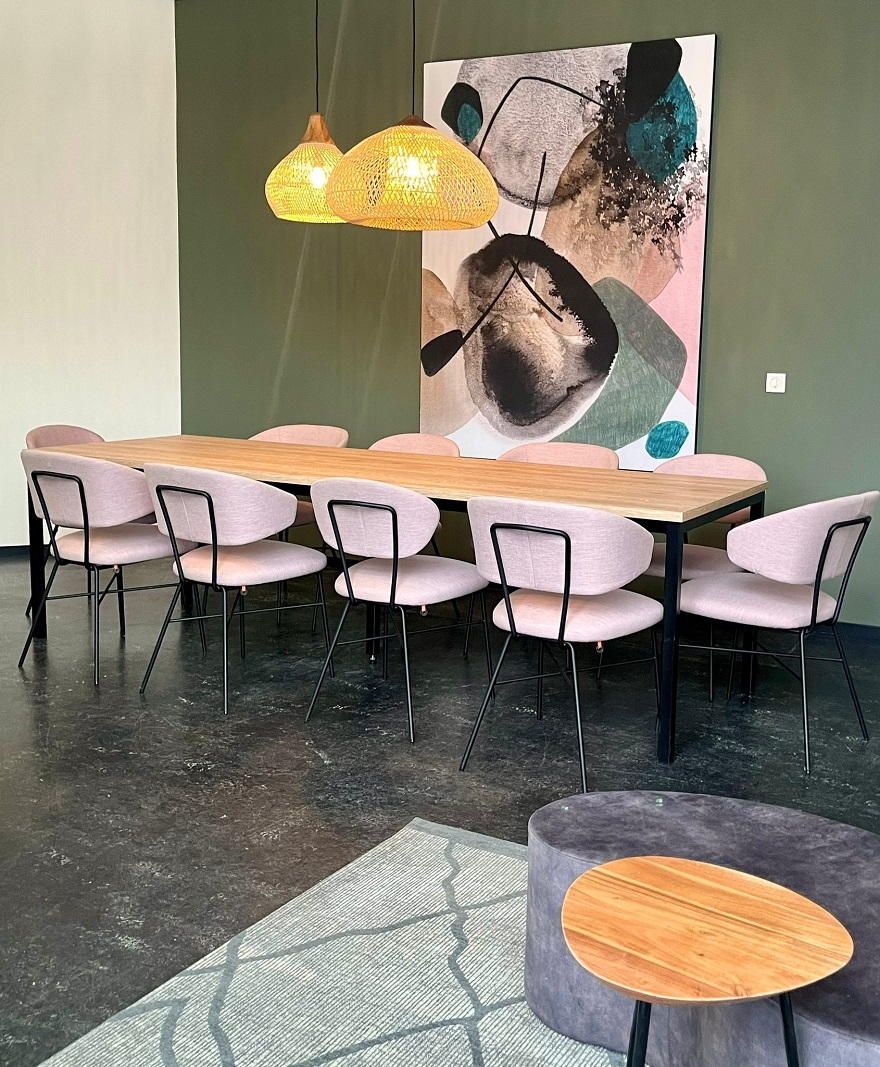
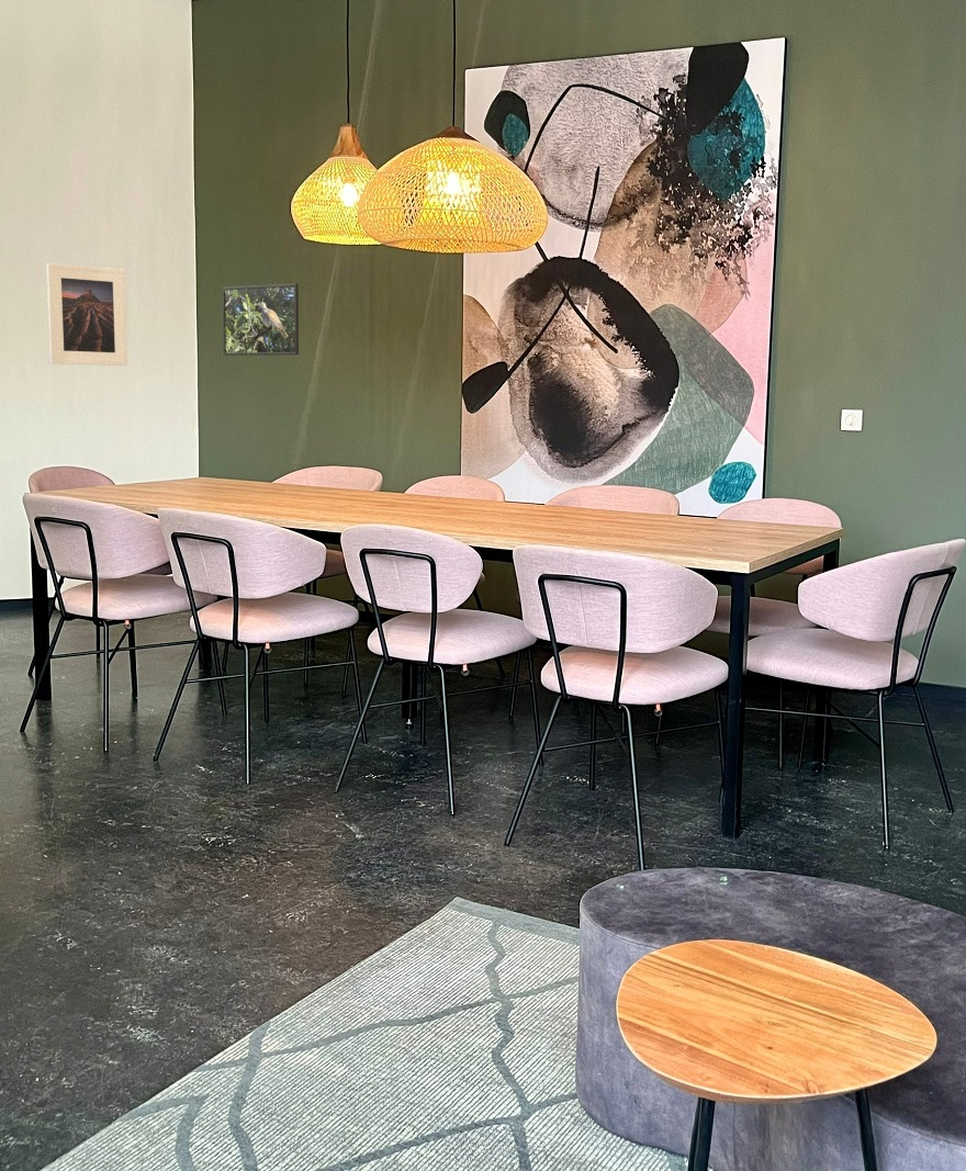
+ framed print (88, 315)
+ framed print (259, 320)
